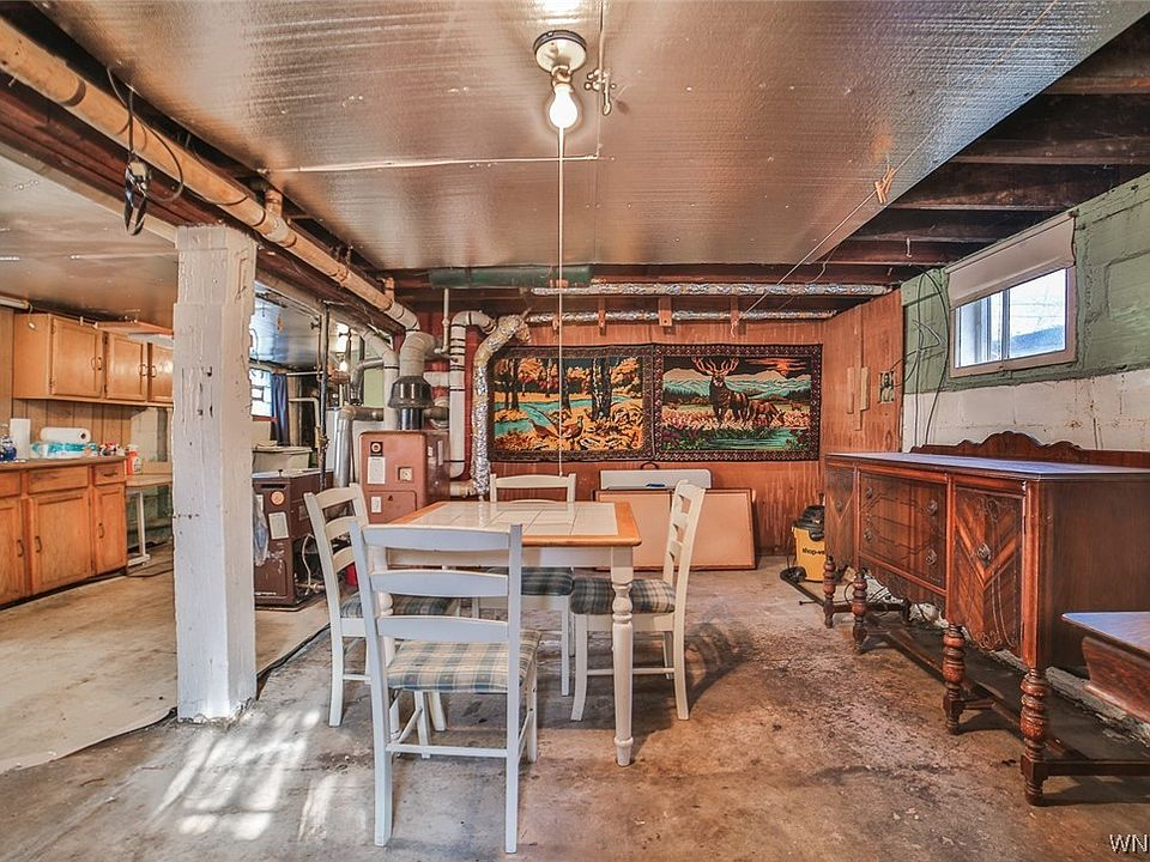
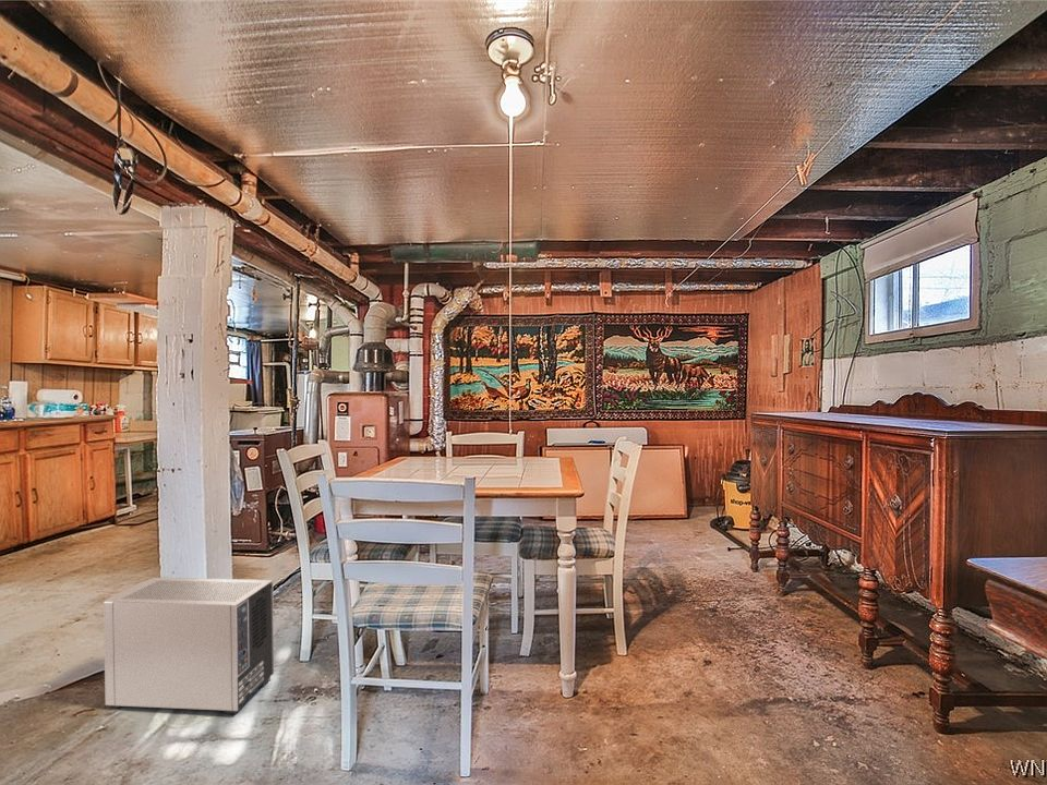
+ air purifier (191, 641)
